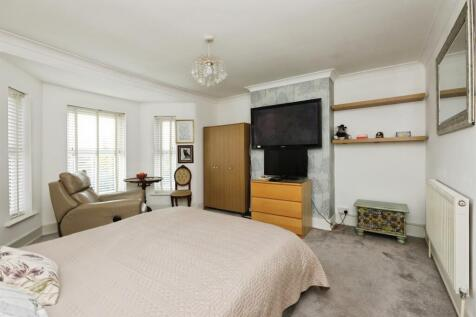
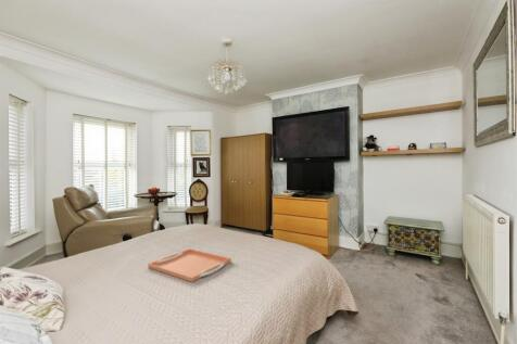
+ serving tray (190, 263)
